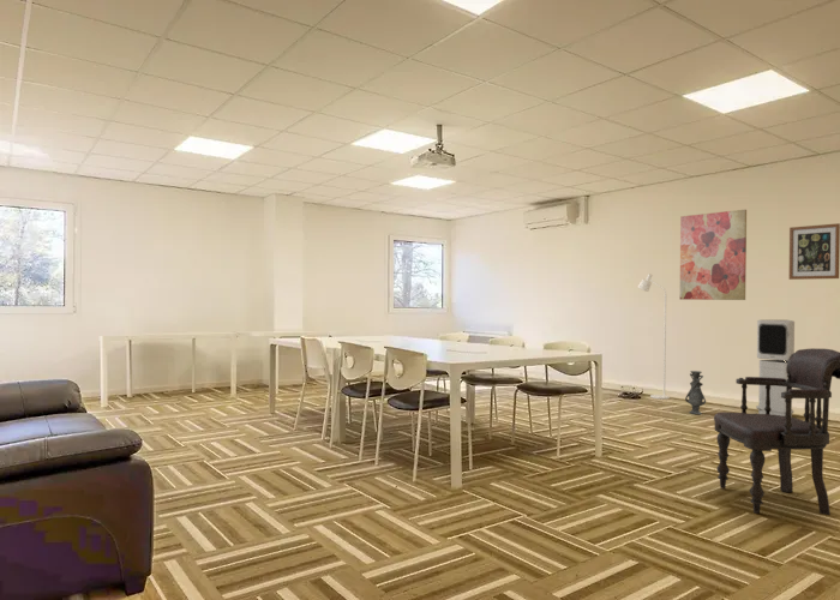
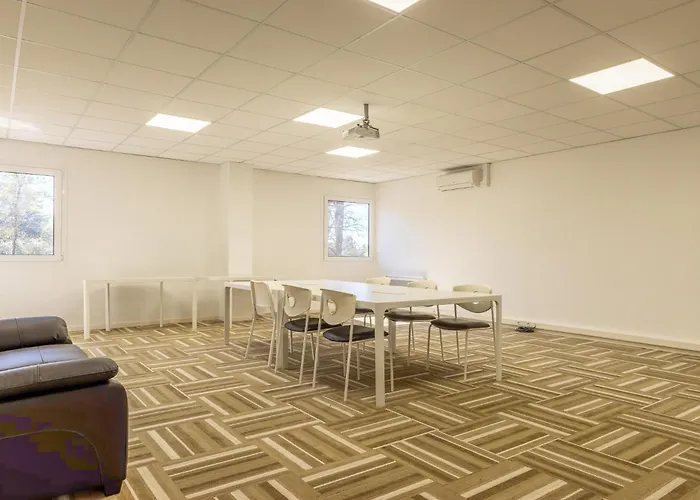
- air purifier (779, 367)
- armchair (781, 425)
- vase (695, 391)
- floor lamp (664, 335)
- wall art (712, 256)
- wall art (814, 252)
